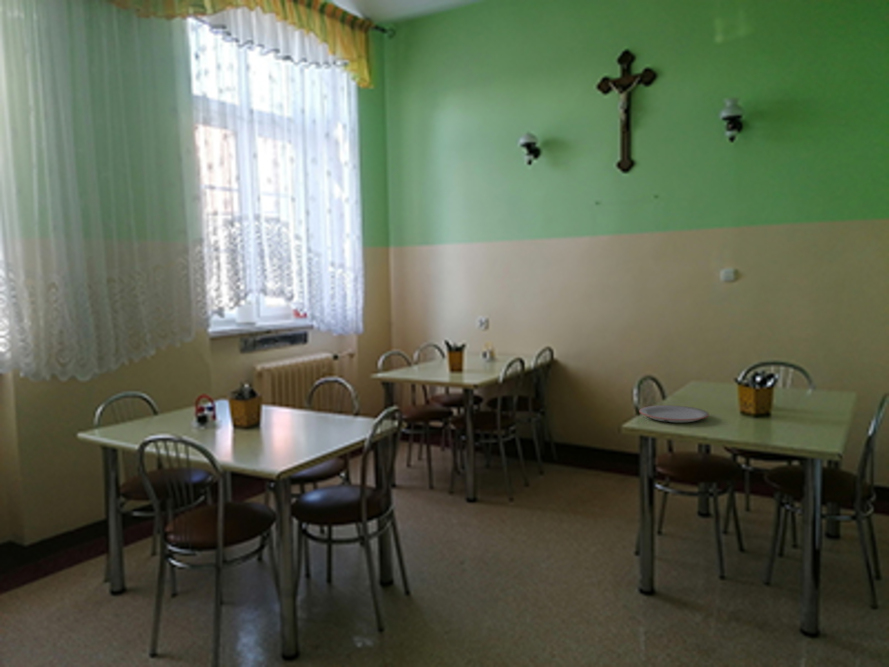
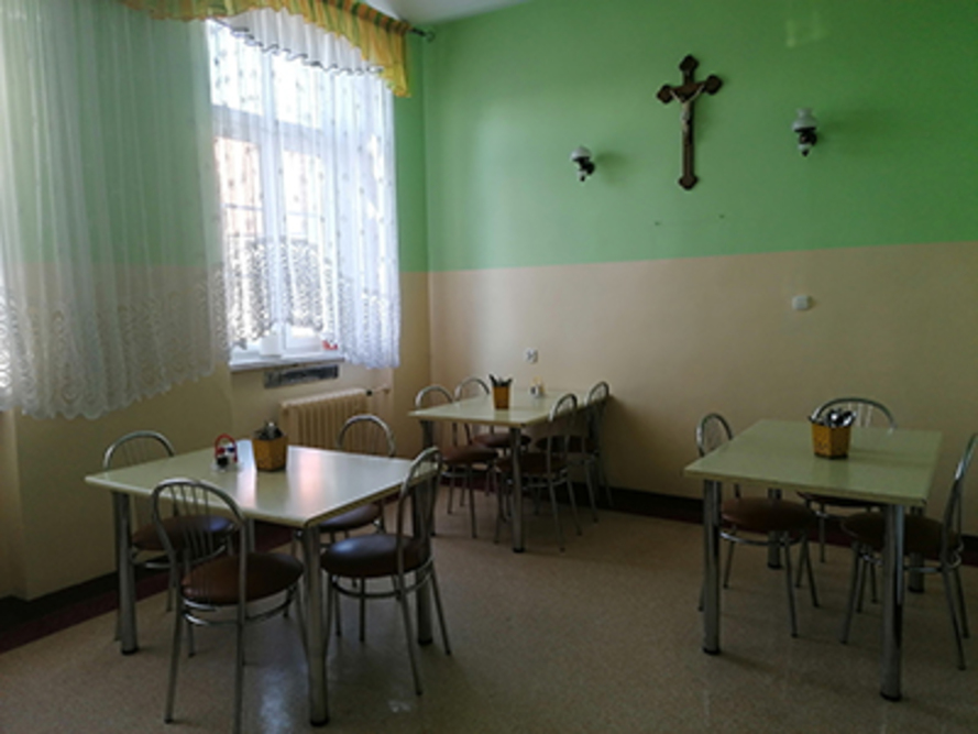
- plate (673, 414)
